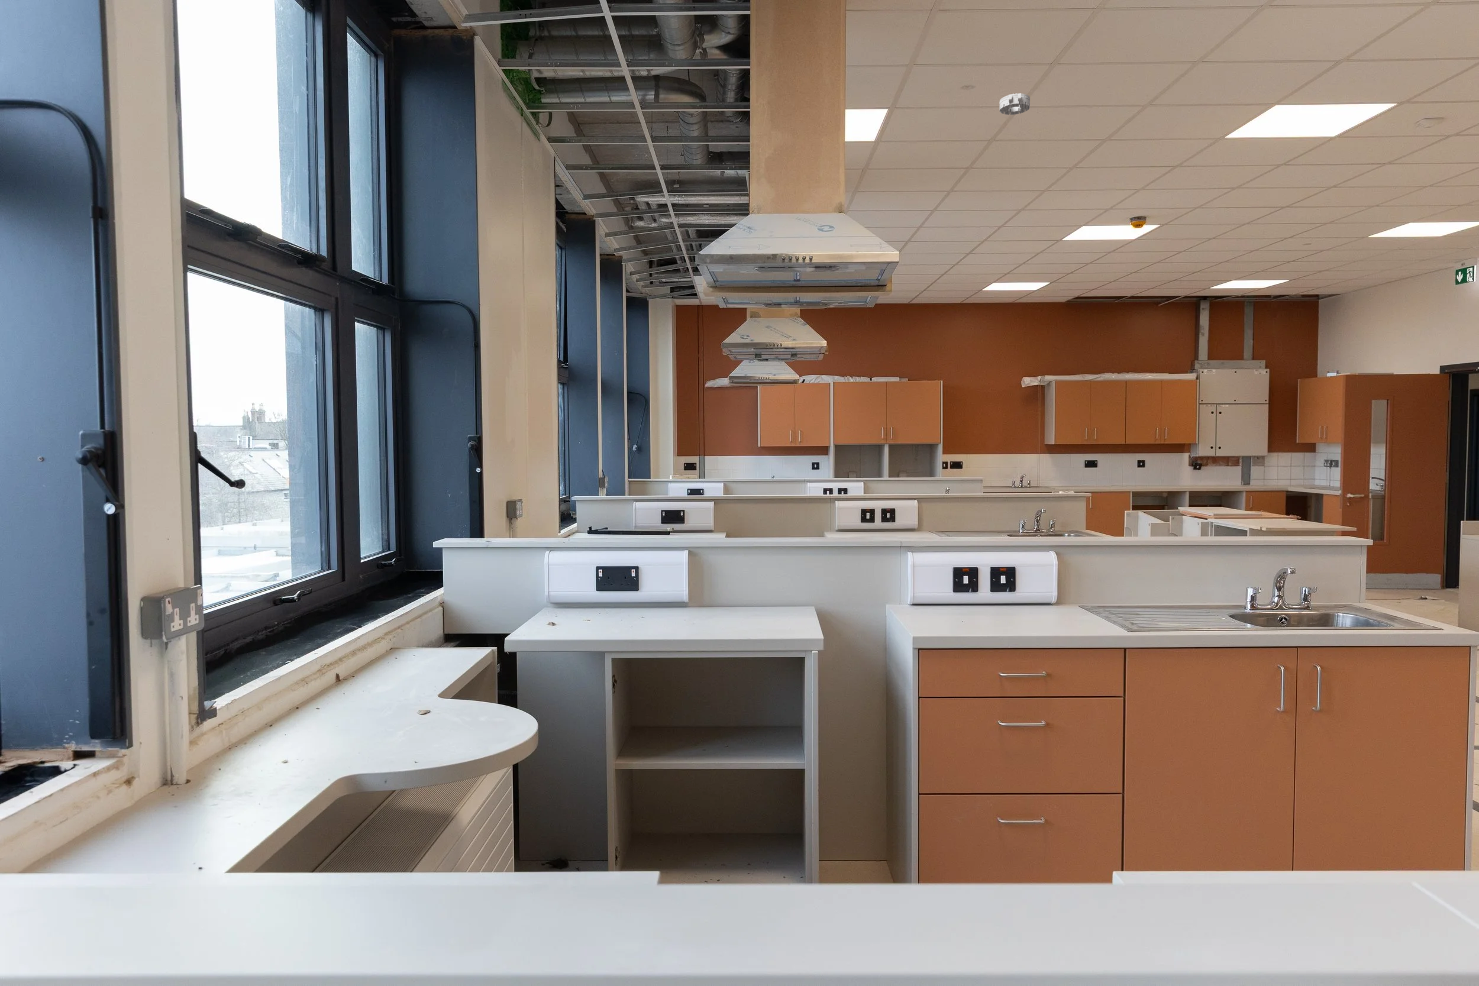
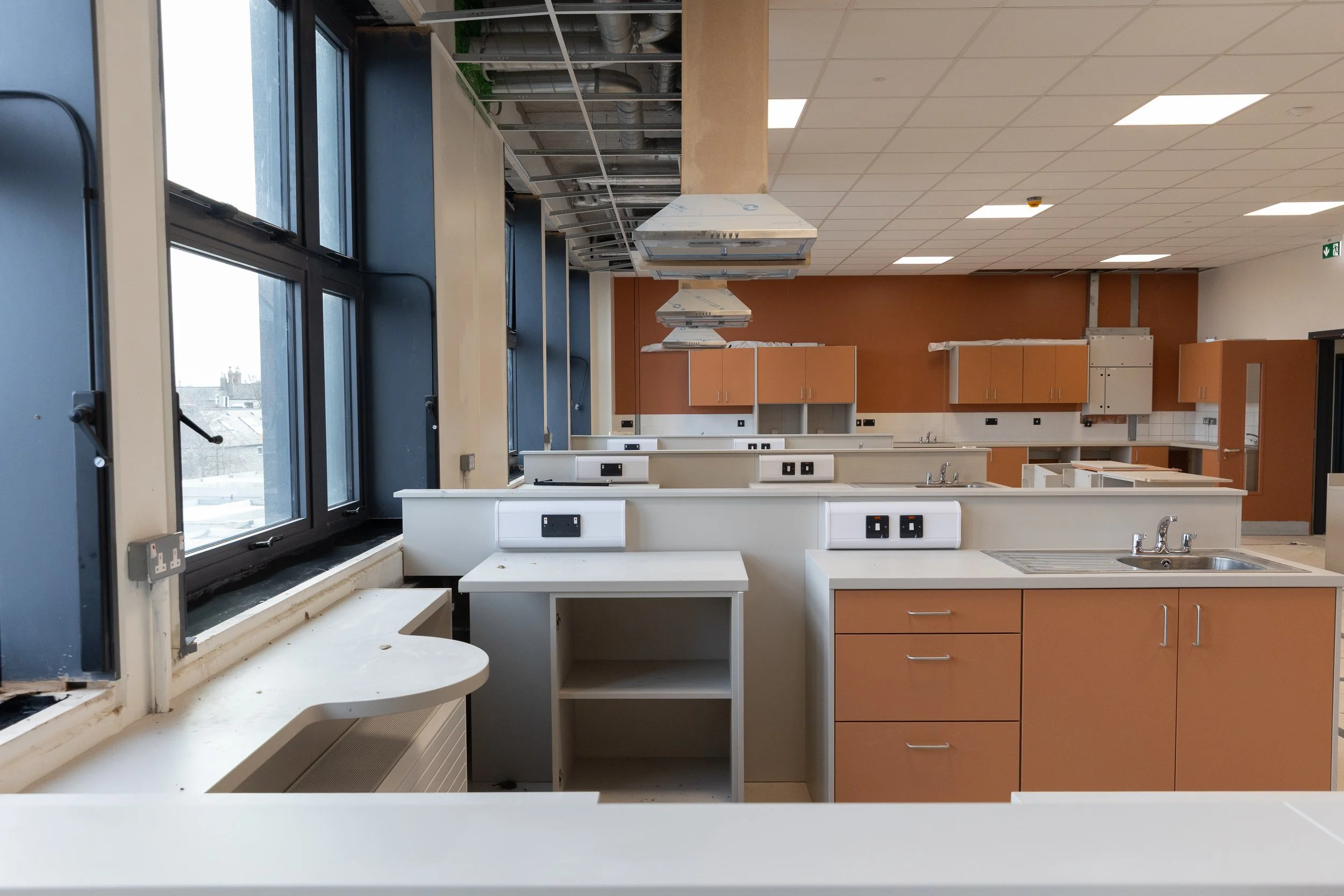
- smoke detector (1015, 103)
